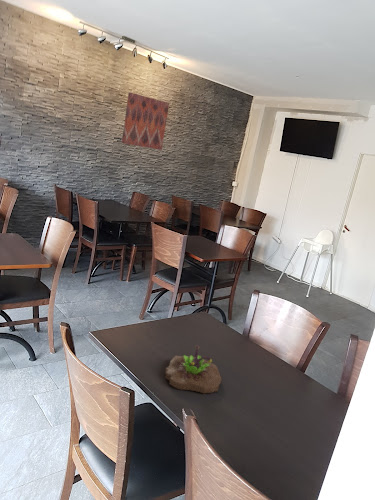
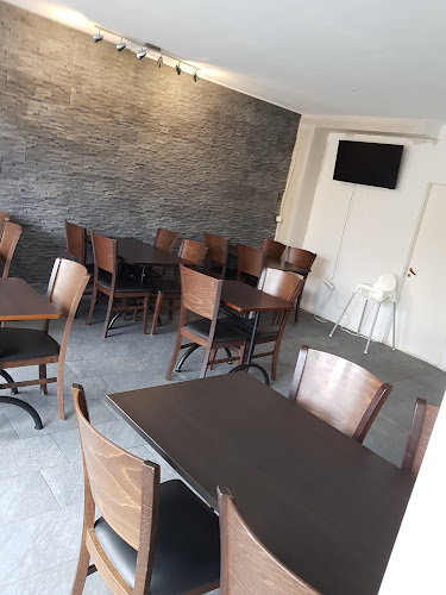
- succulent planter (195, 362)
- wall art (146, 122)
